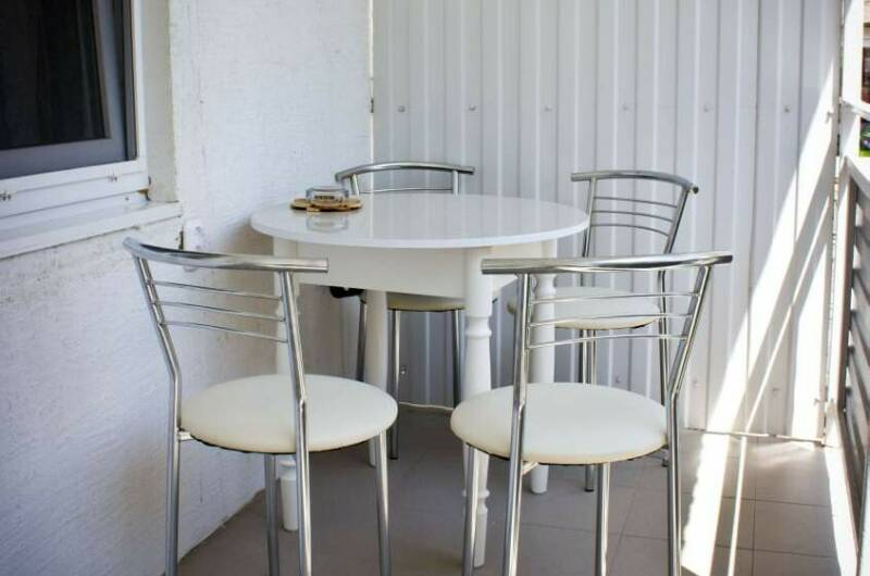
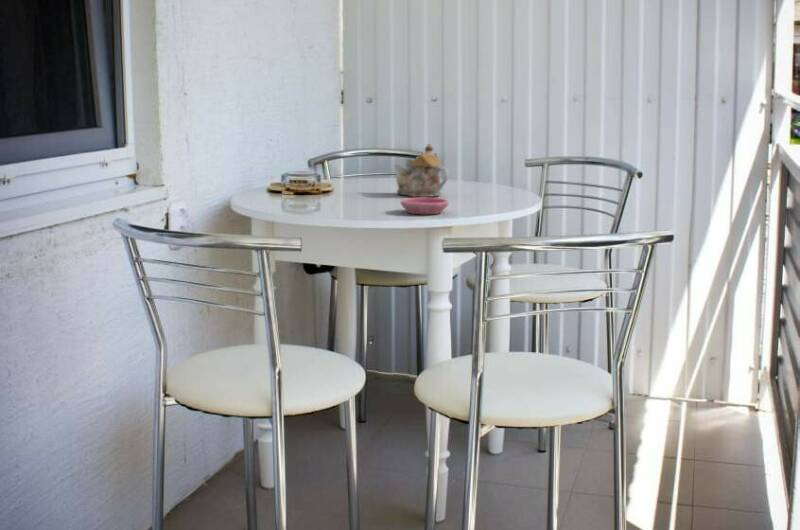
+ saucer (424, 206)
+ teapot (419, 169)
